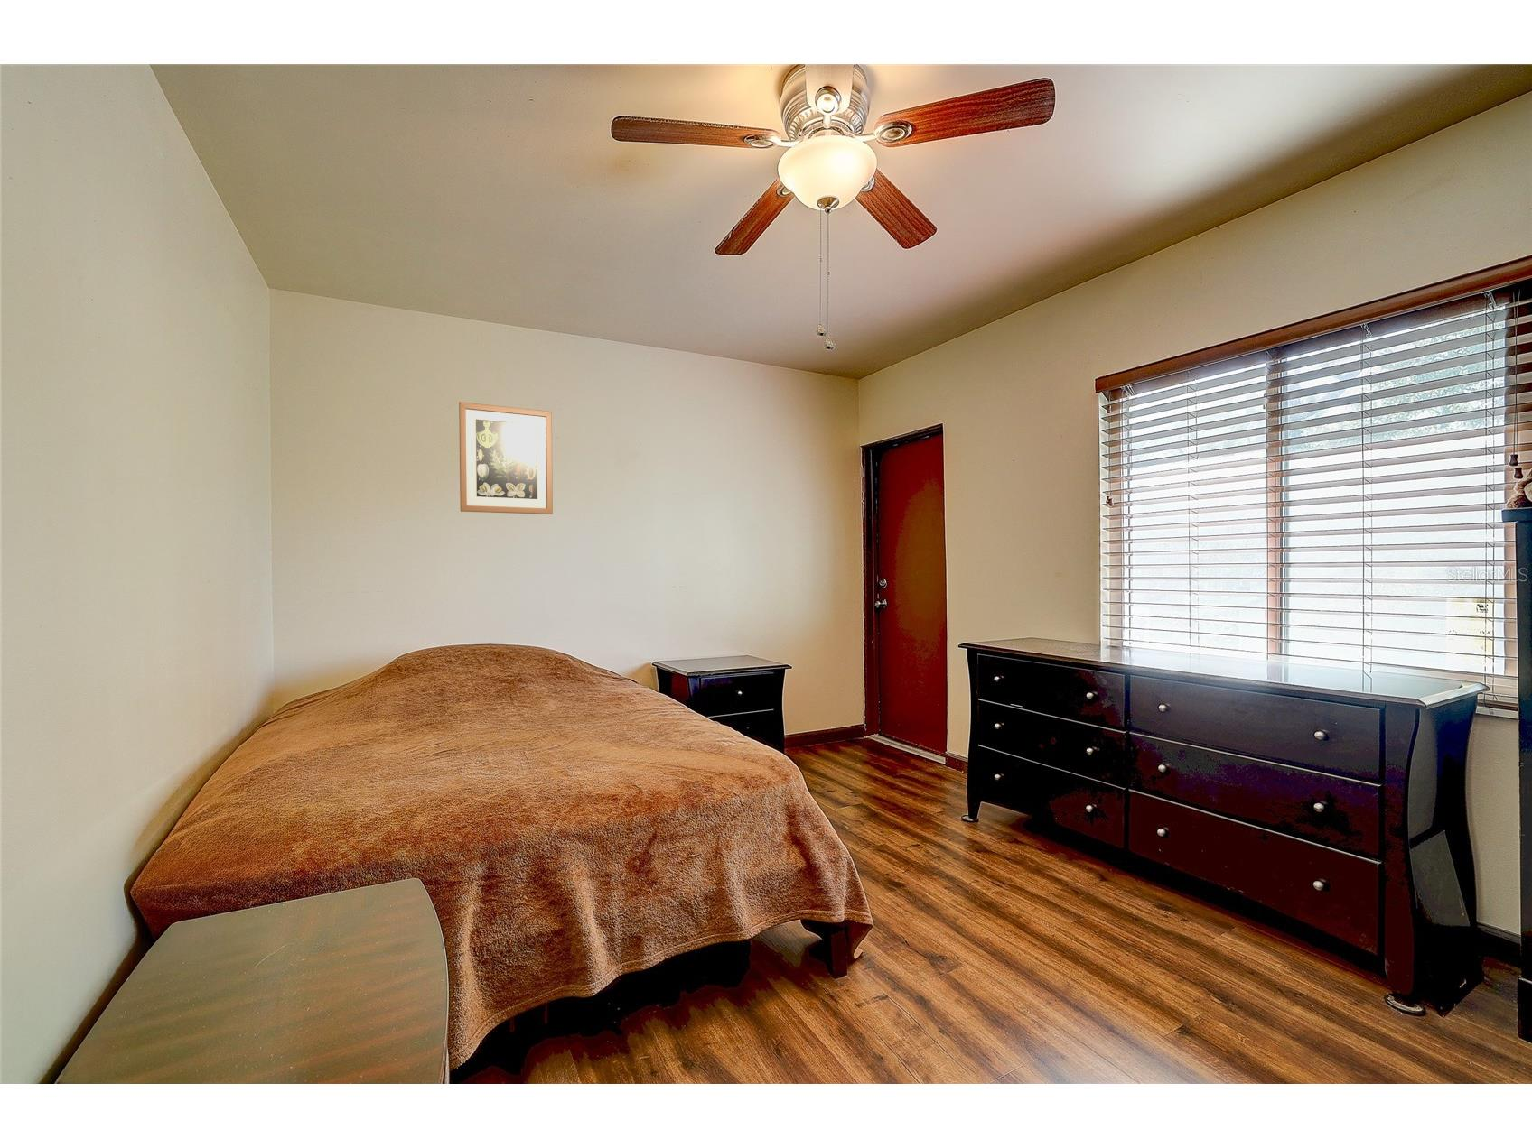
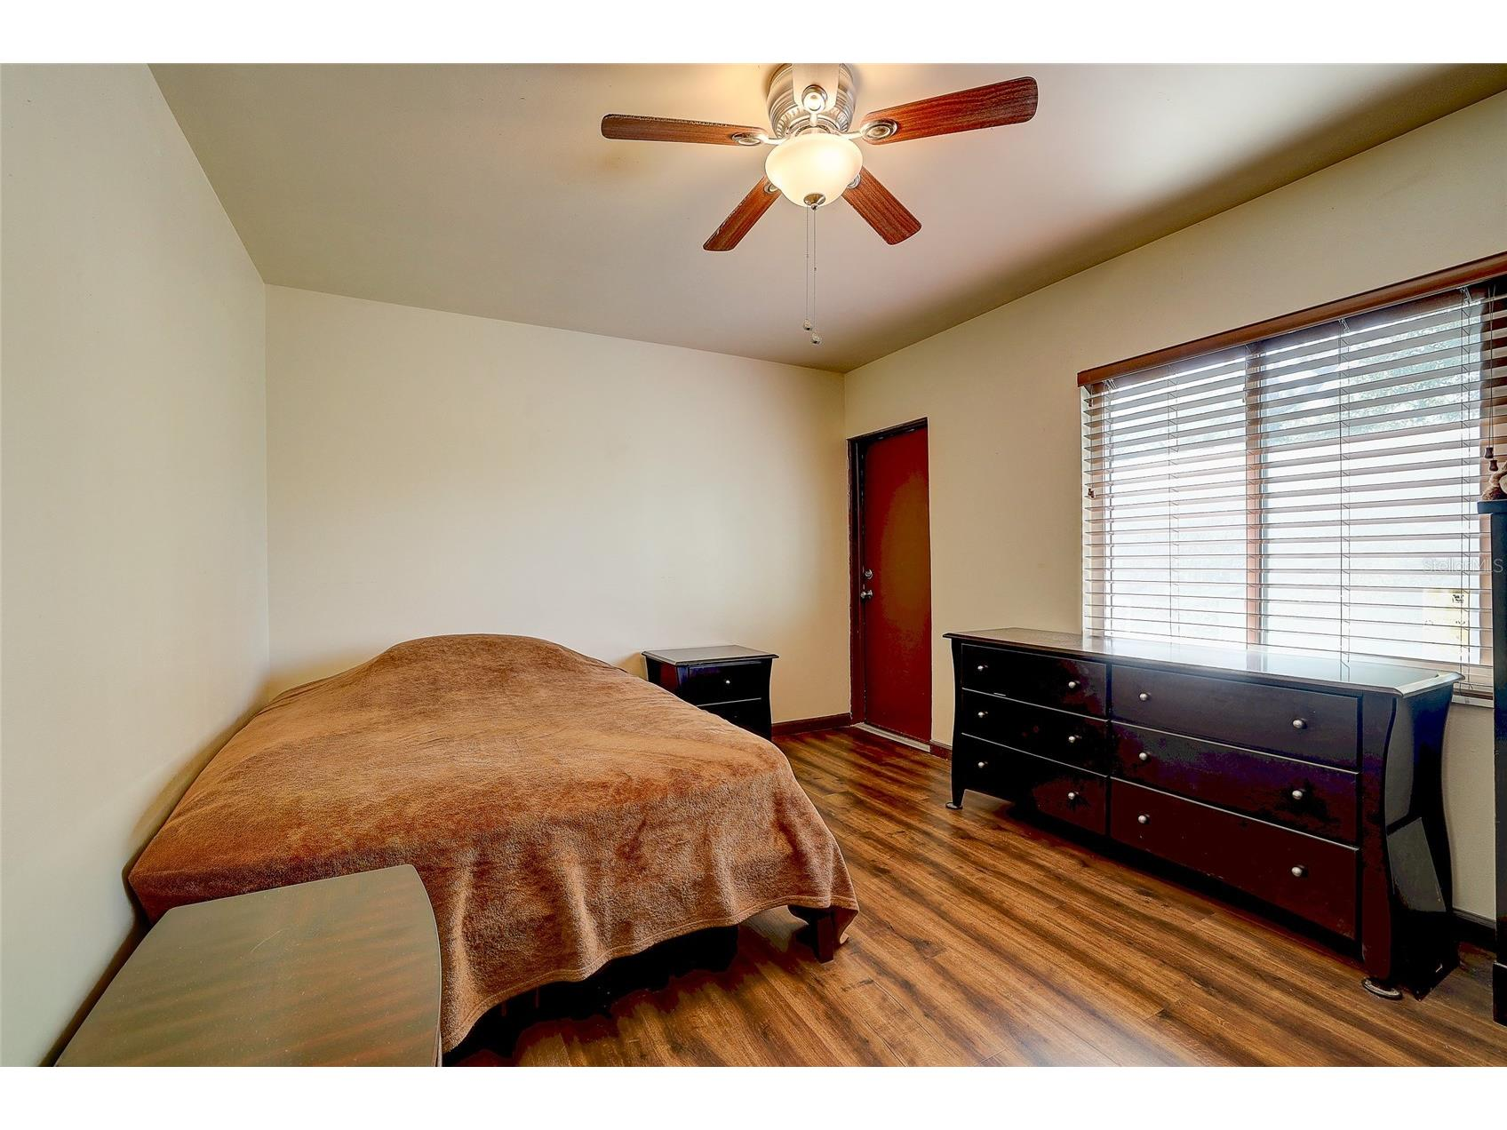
- wall art (507, 459)
